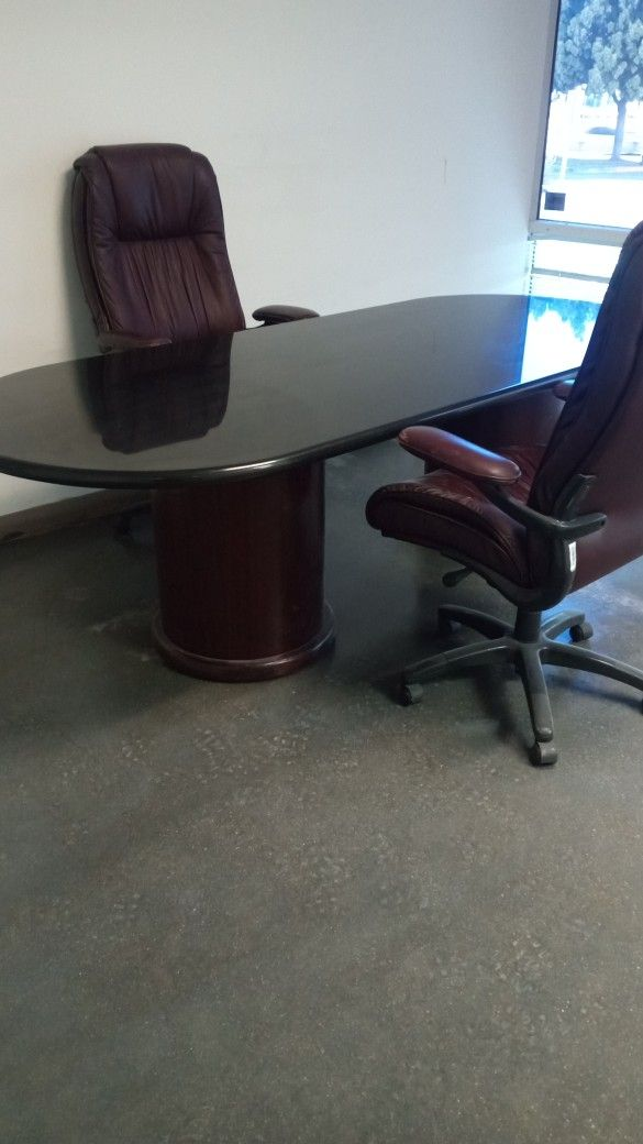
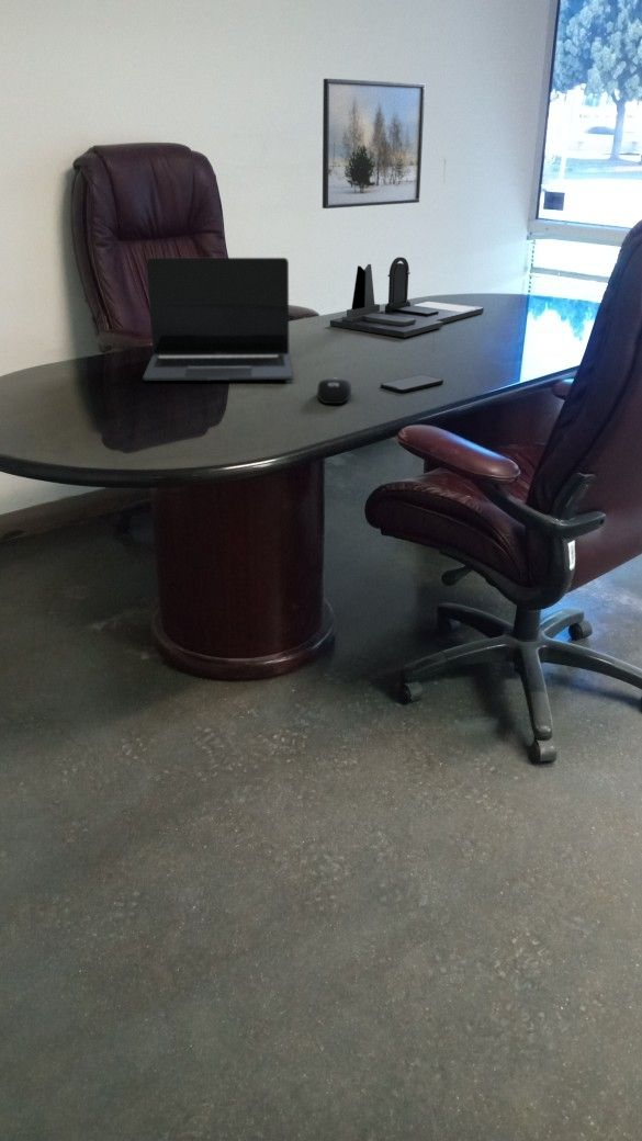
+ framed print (374, 145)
+ laptop (217, 318)
+ computer mouse (334, 388)
+ desk organizer (407, 290)
+ smartphone (412, 383)
